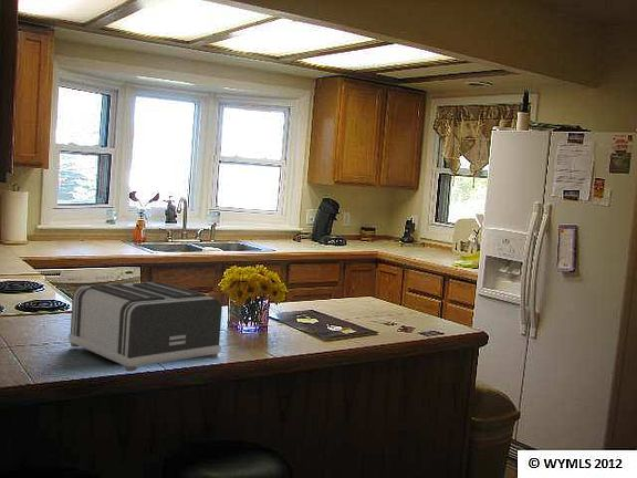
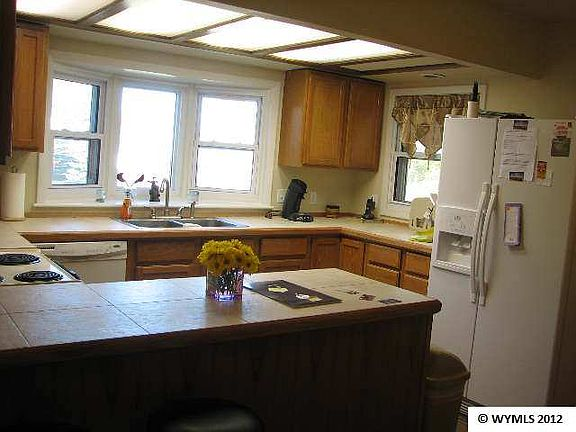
- toaster (143, 319)
